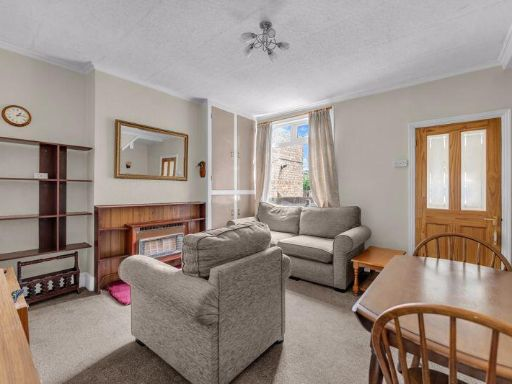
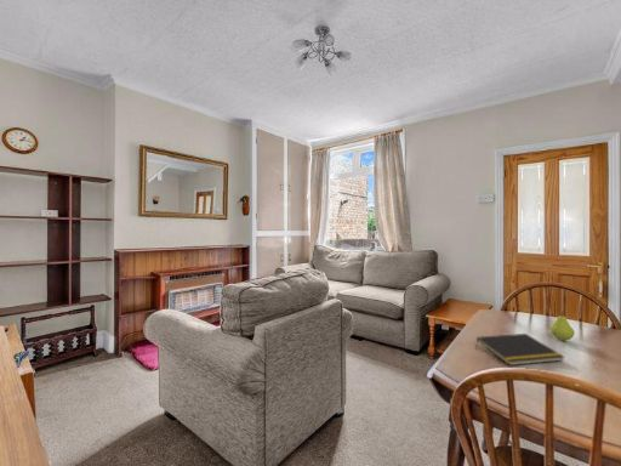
+ notepad (518, 347)
+ fruit (562, 325)
